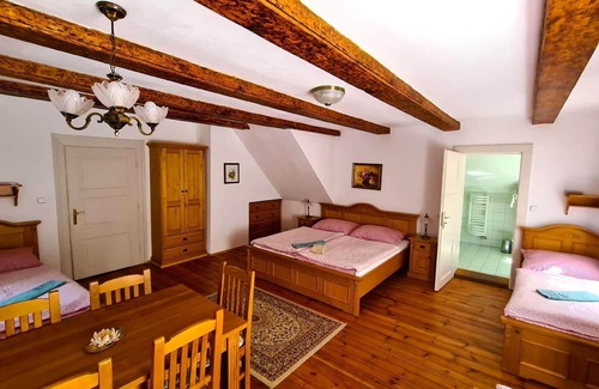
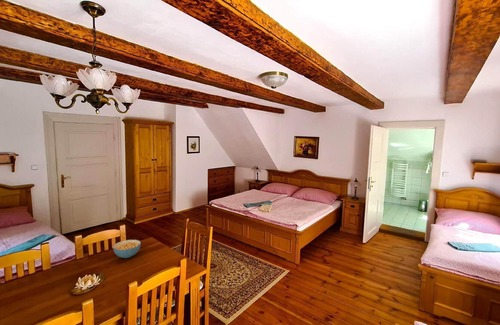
+ cereal bowl (127, 250)
